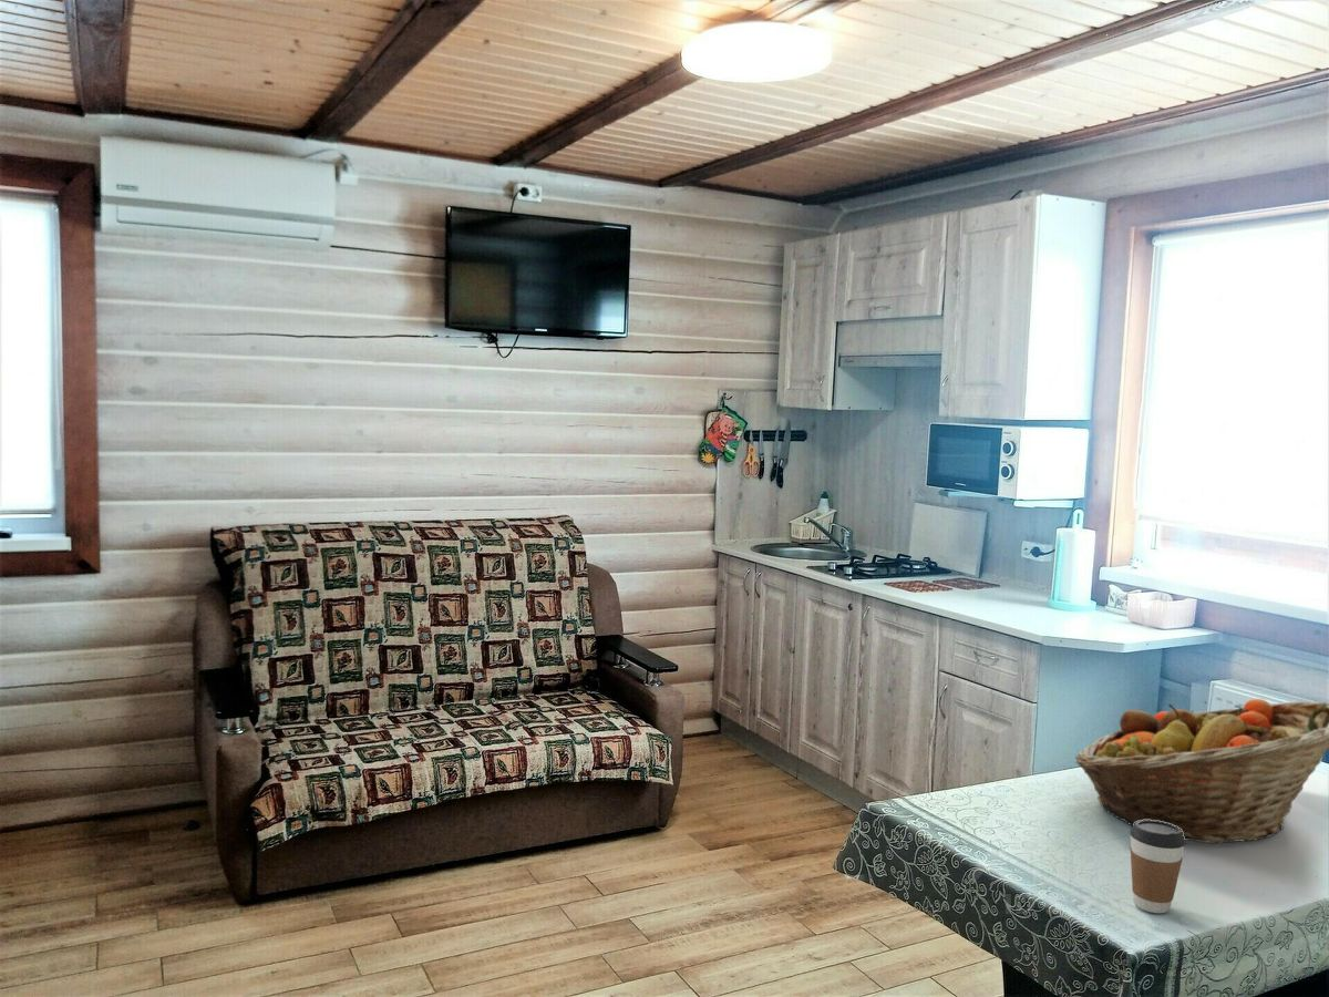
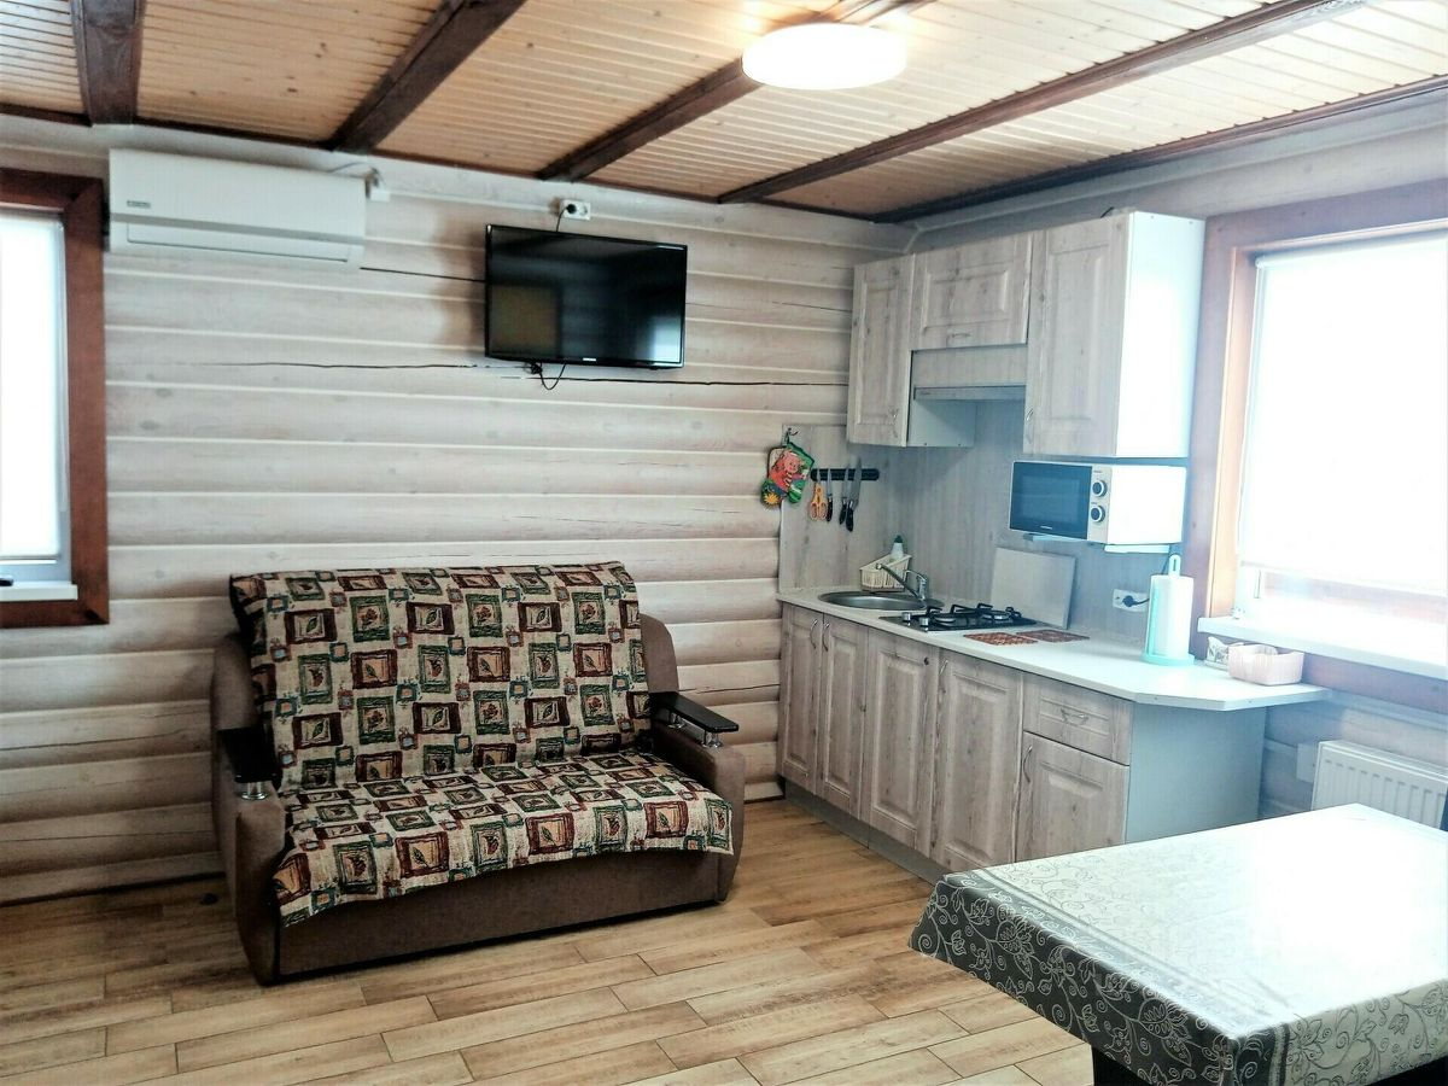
- coffee cup (1154, 866)
- fruit basket (1207, 756)
